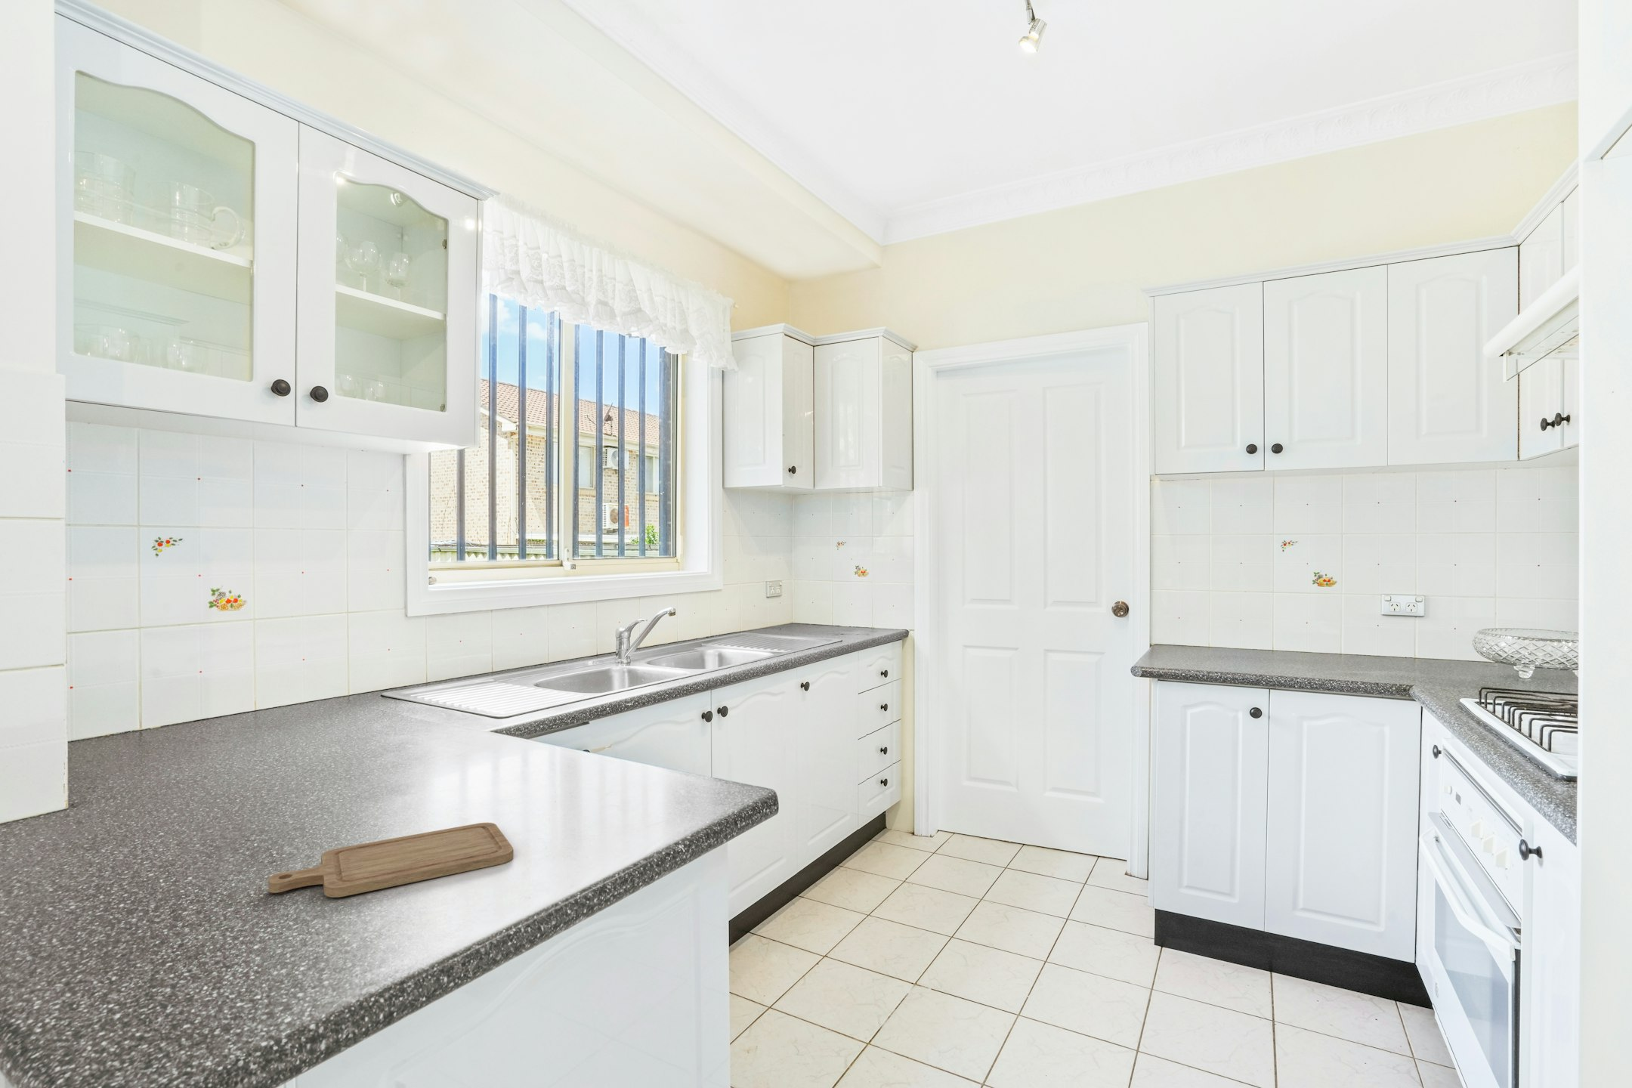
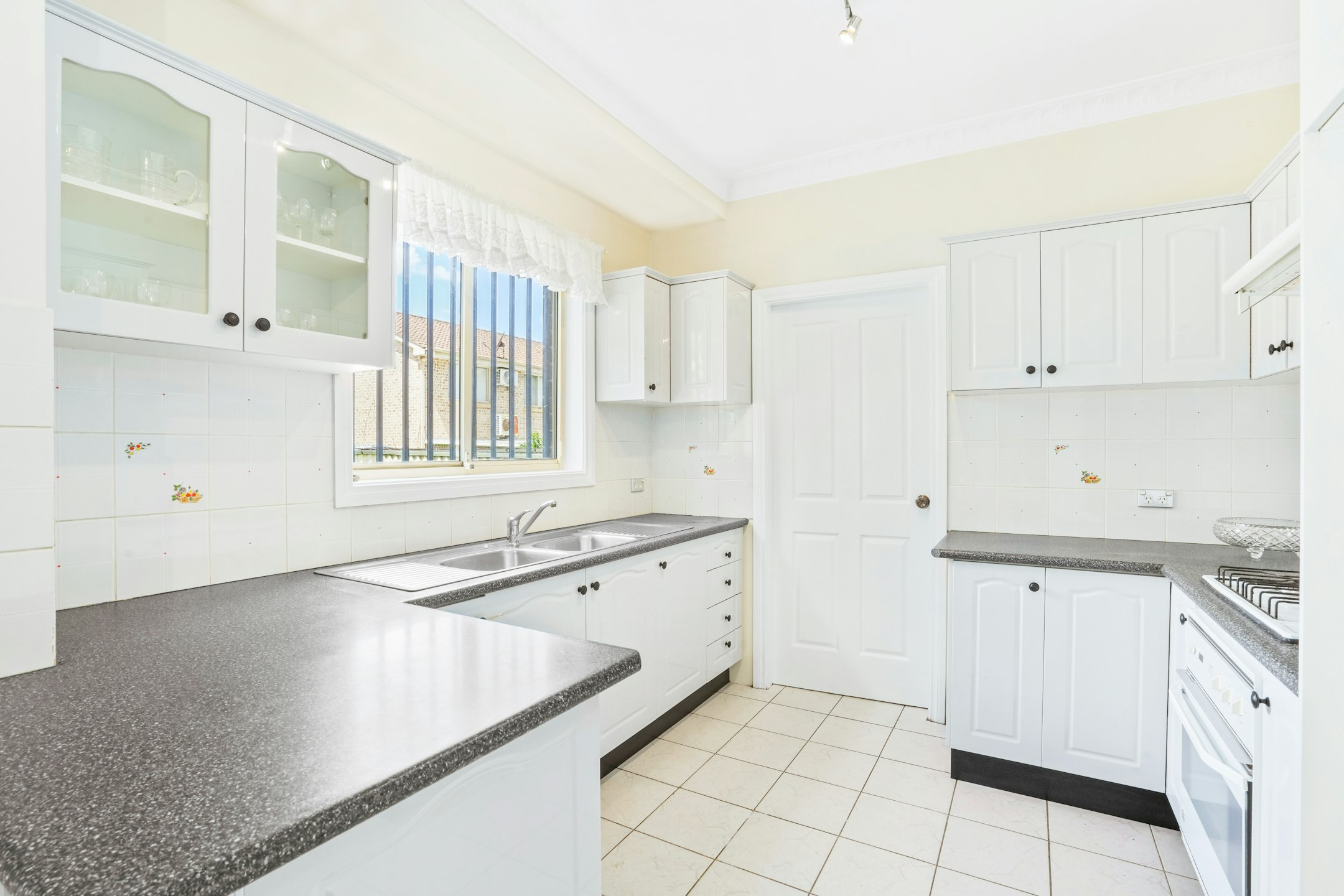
- chopping board (395, 860)
